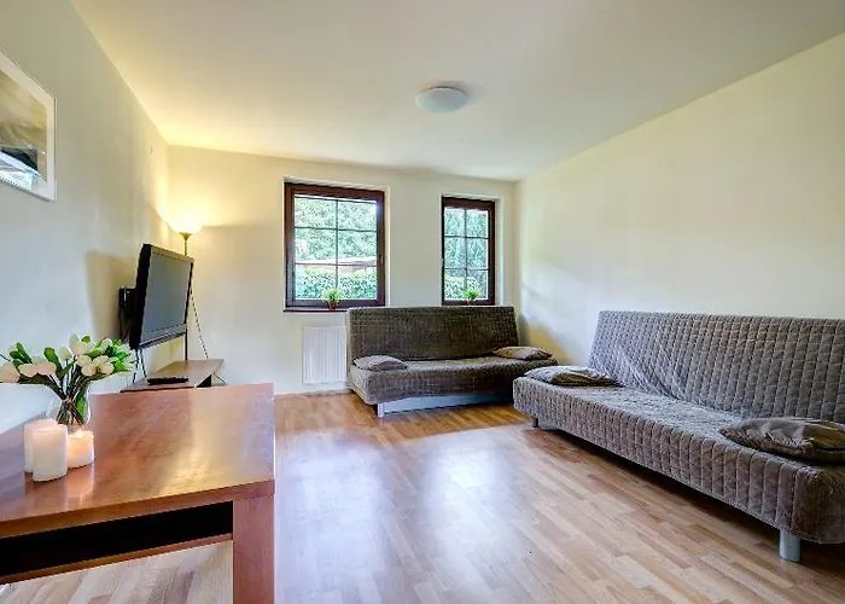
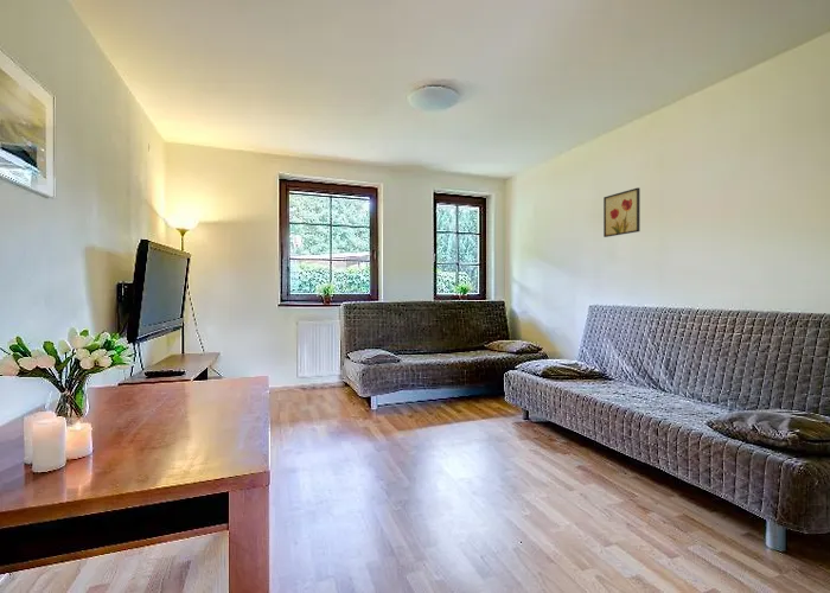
+ wall art (621, 213)
